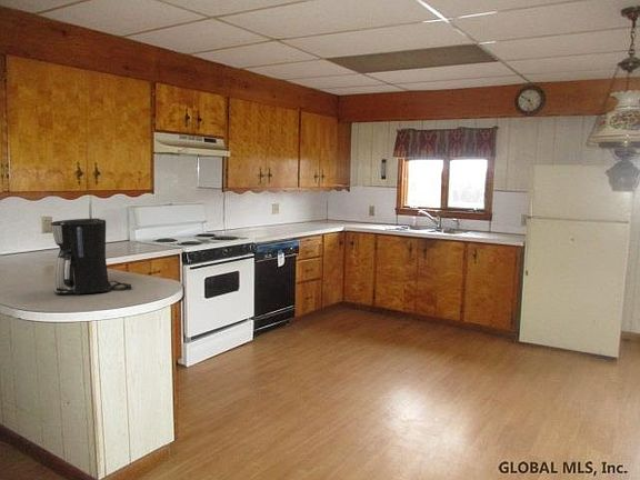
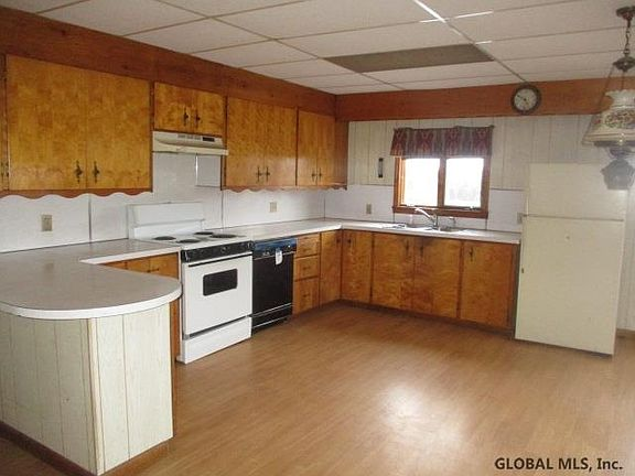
- coffee maker (88, 256)
